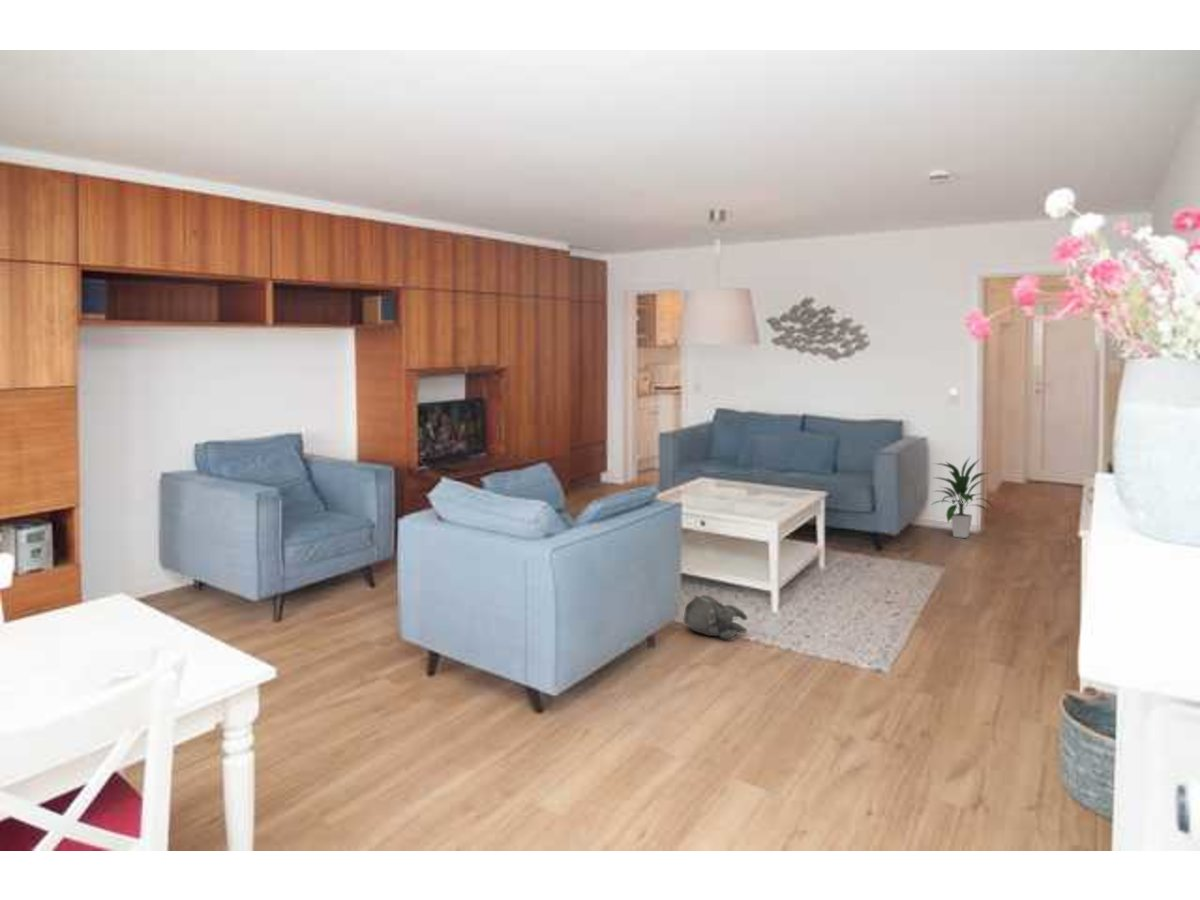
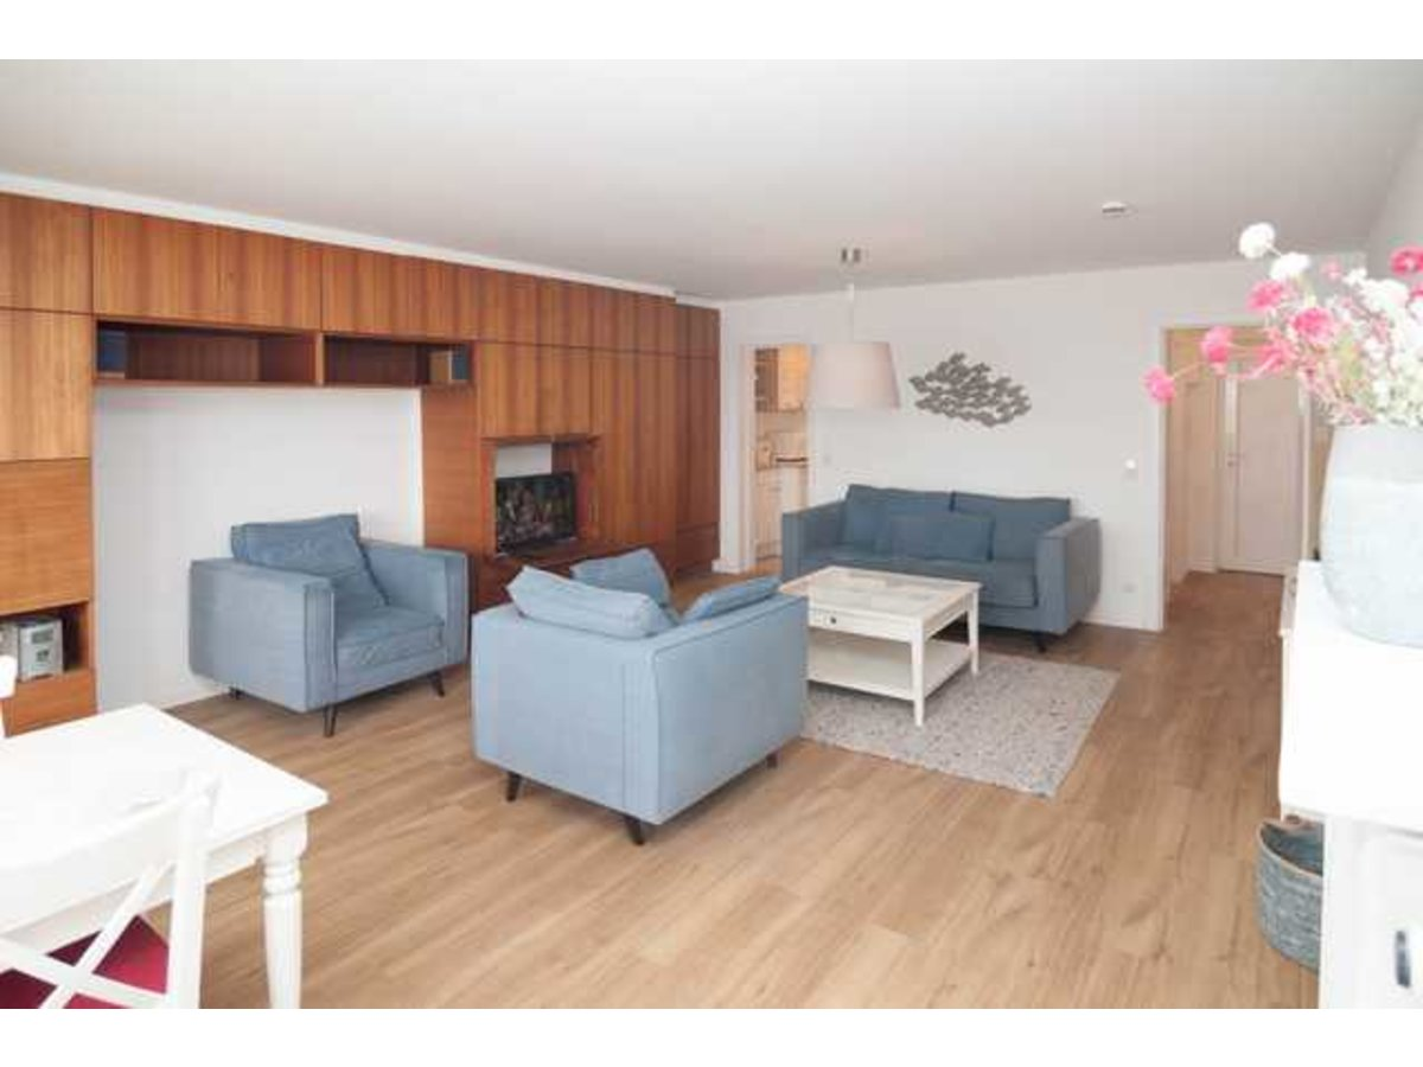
- indoor plant (959, 496)
- plush toy (715, 613)
